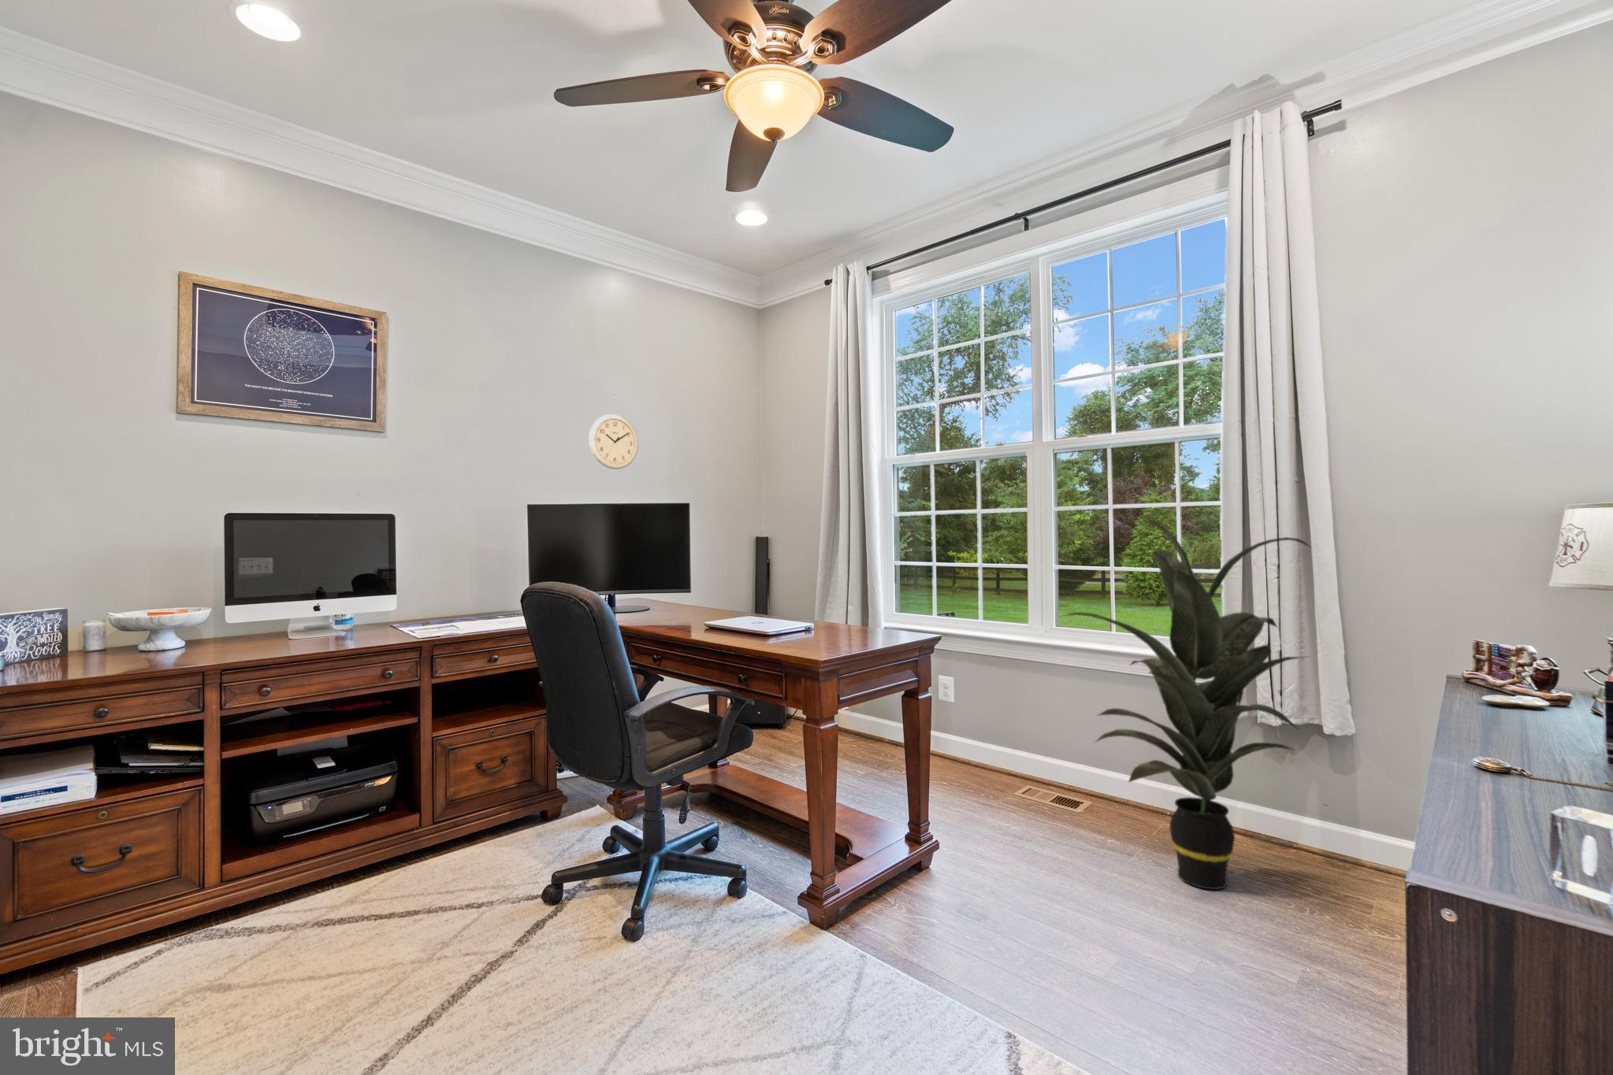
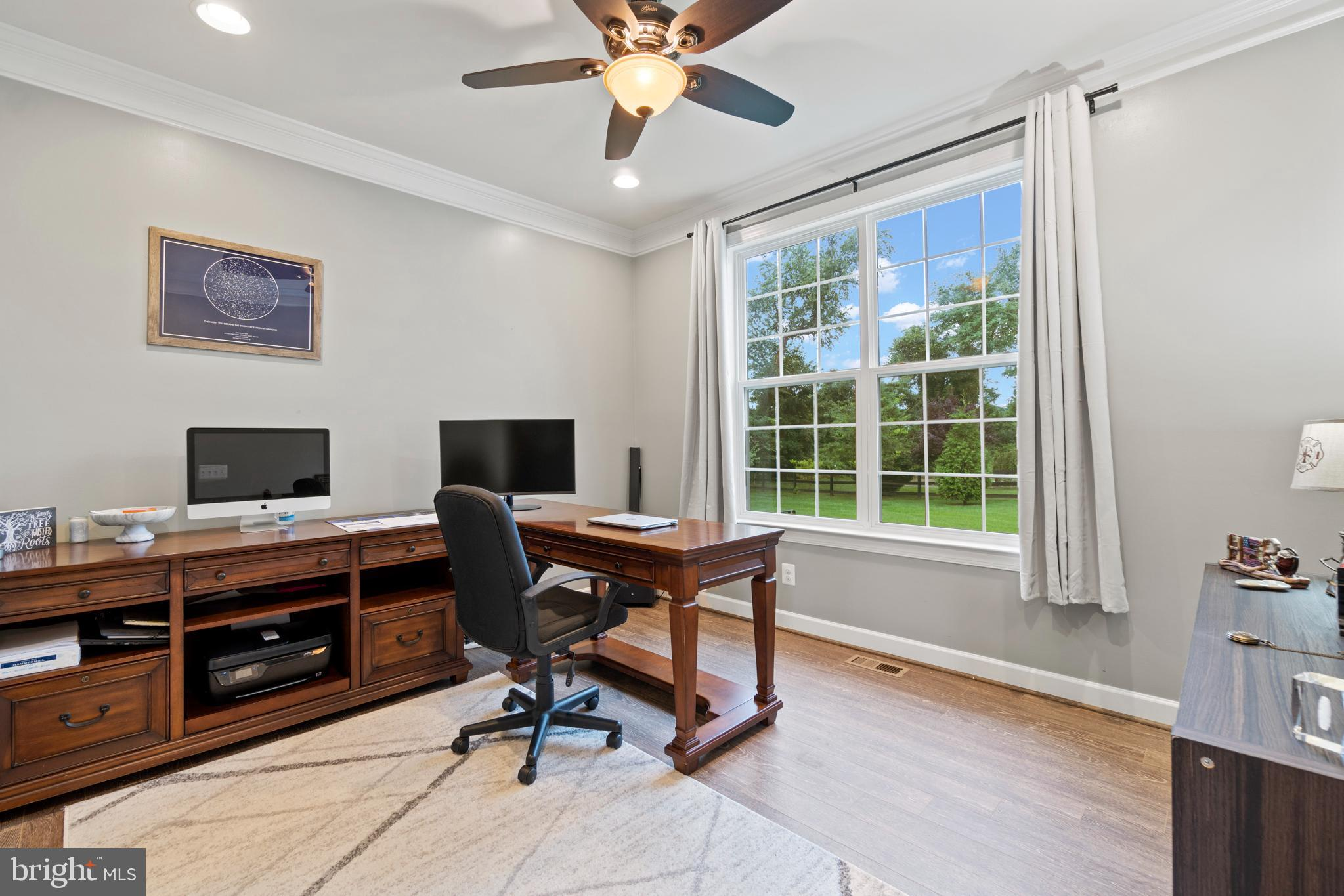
- indoor plant (1188, 696)
- wall clock (614, 442)
